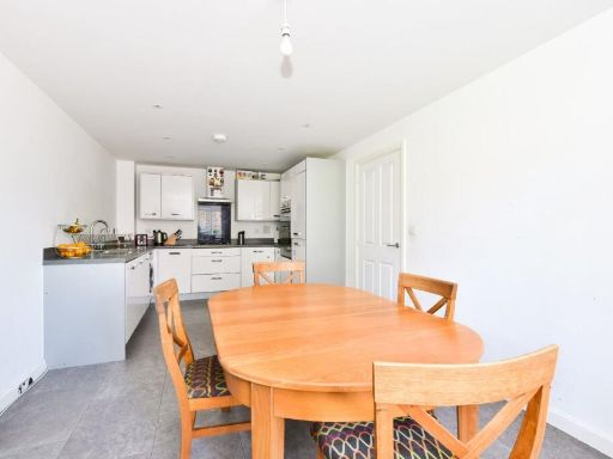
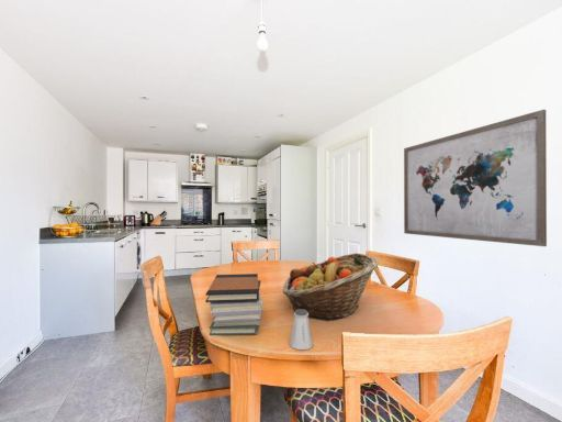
+ fruit basket (328, 280)
+ book stack (236, 301)
+ wall art (458, 186)
+ saltshaker (301, 327)
